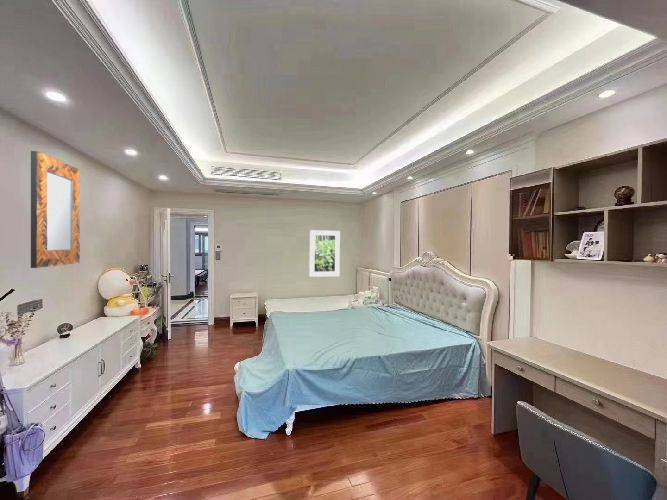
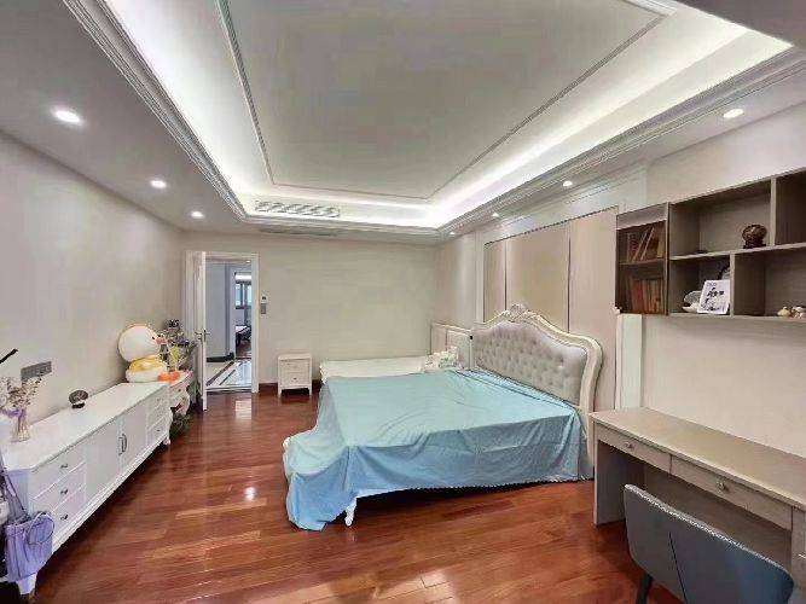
- home mirror (58, 213)
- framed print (324, 253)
